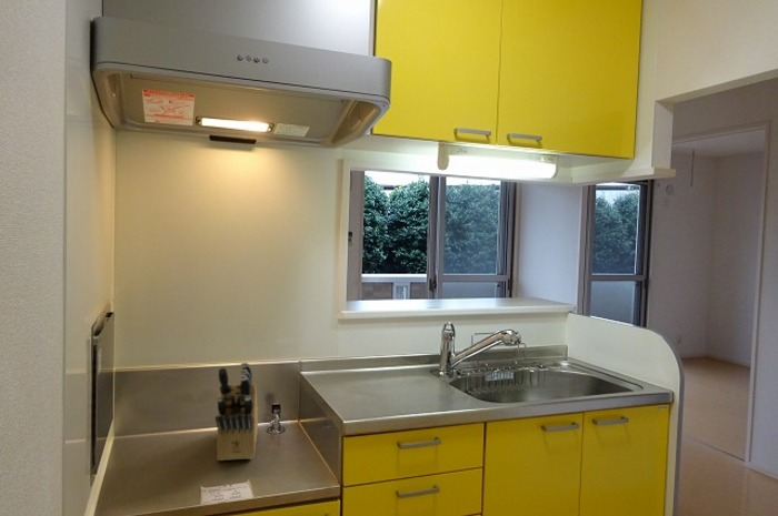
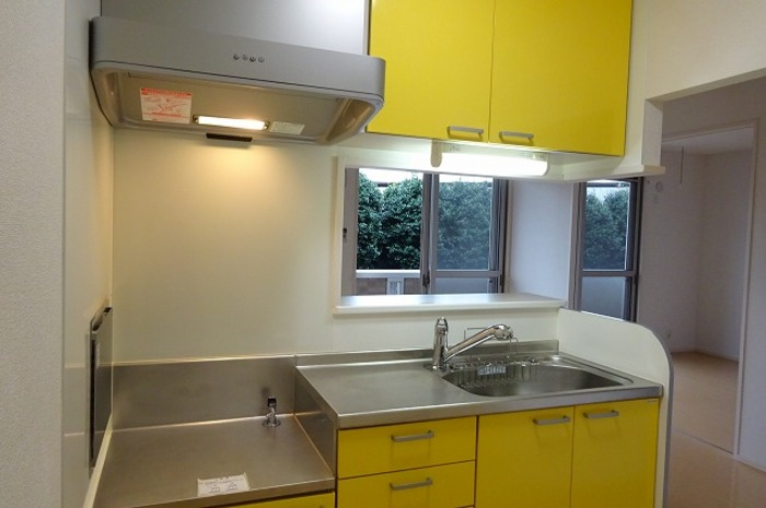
- knife block (238, 403)
